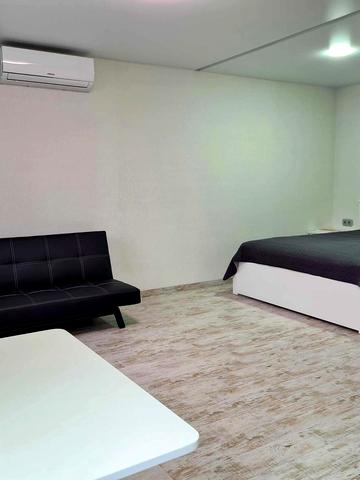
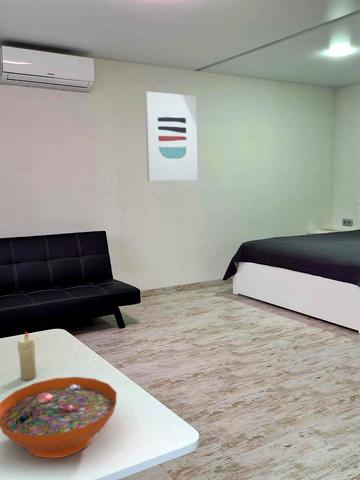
+ candle (26, 354)
+ wall art (172, 137)
+ decorative bowl (59, 420)
